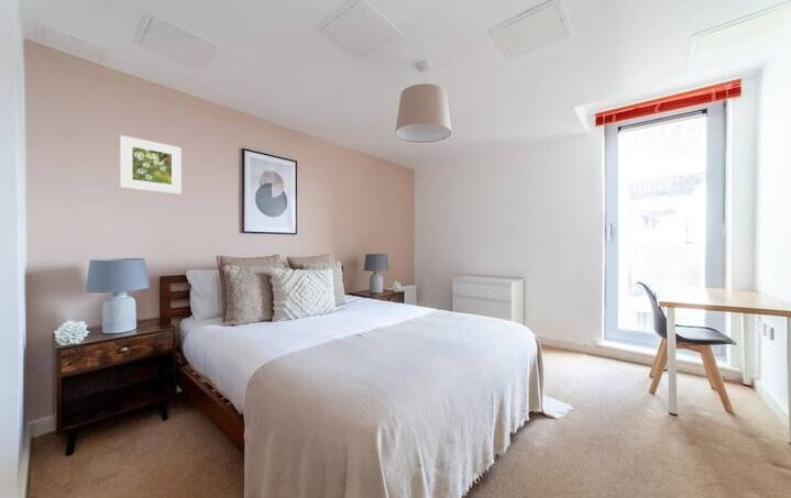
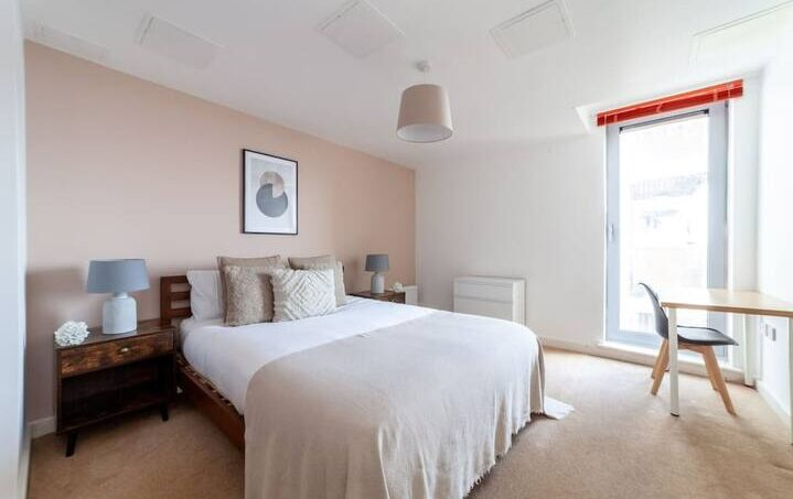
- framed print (152, 166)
